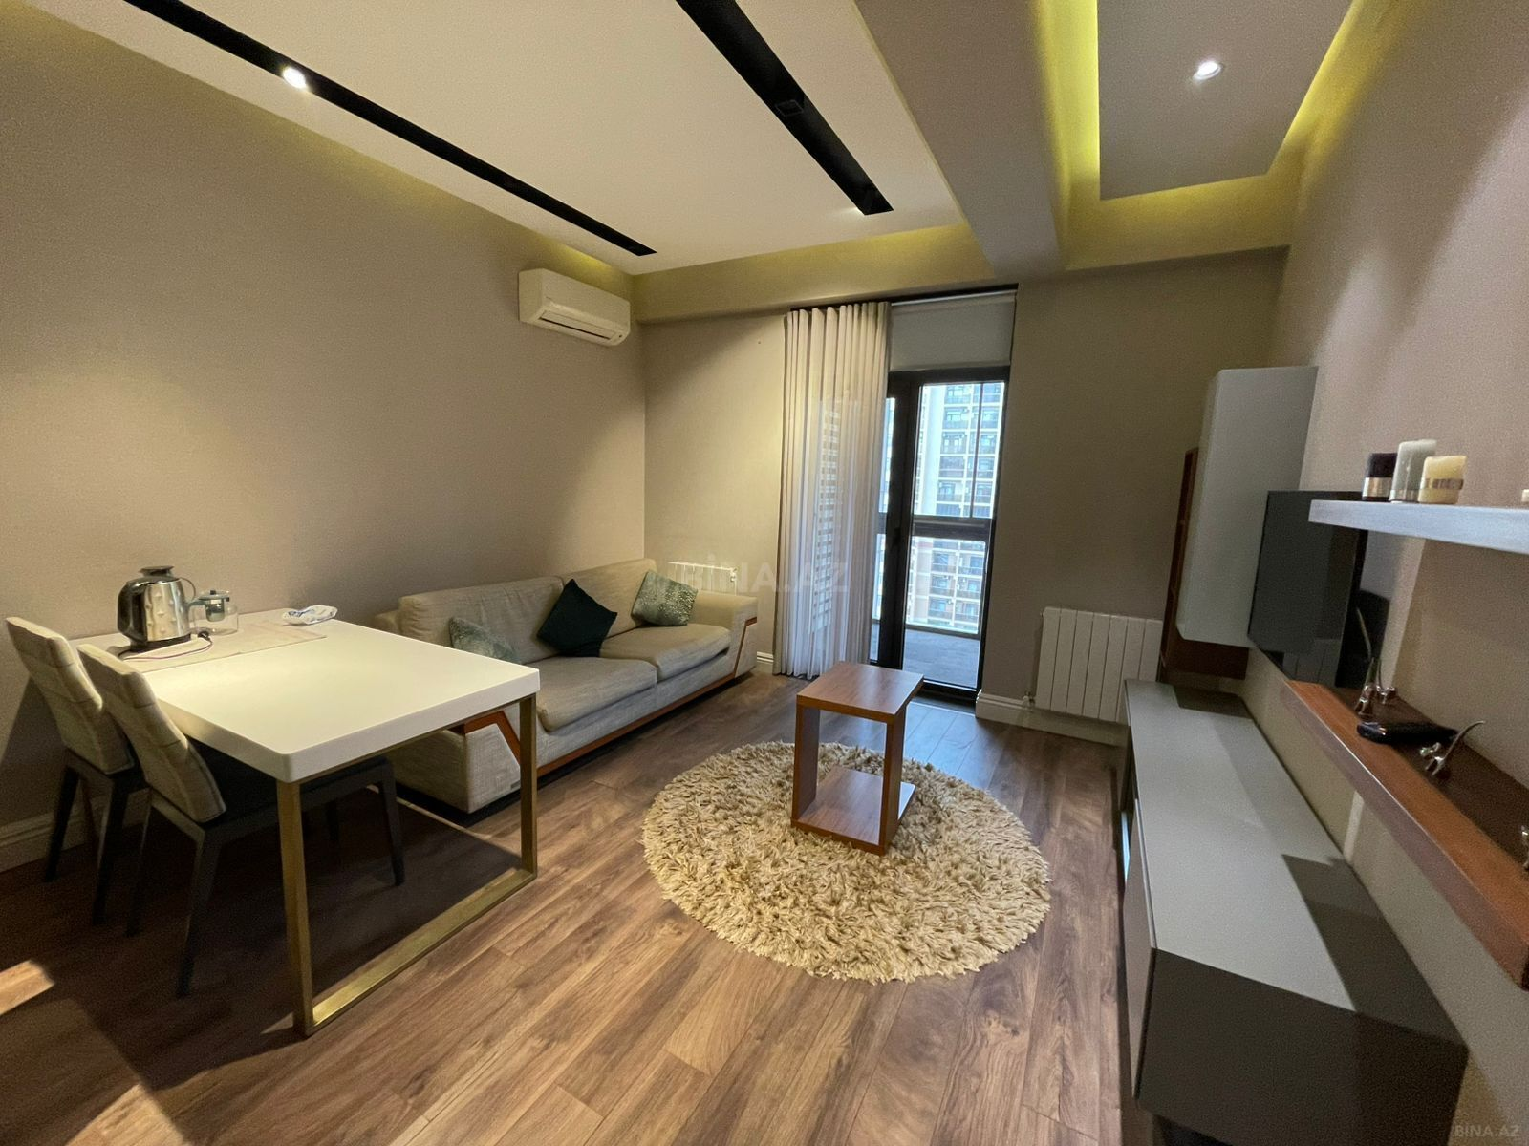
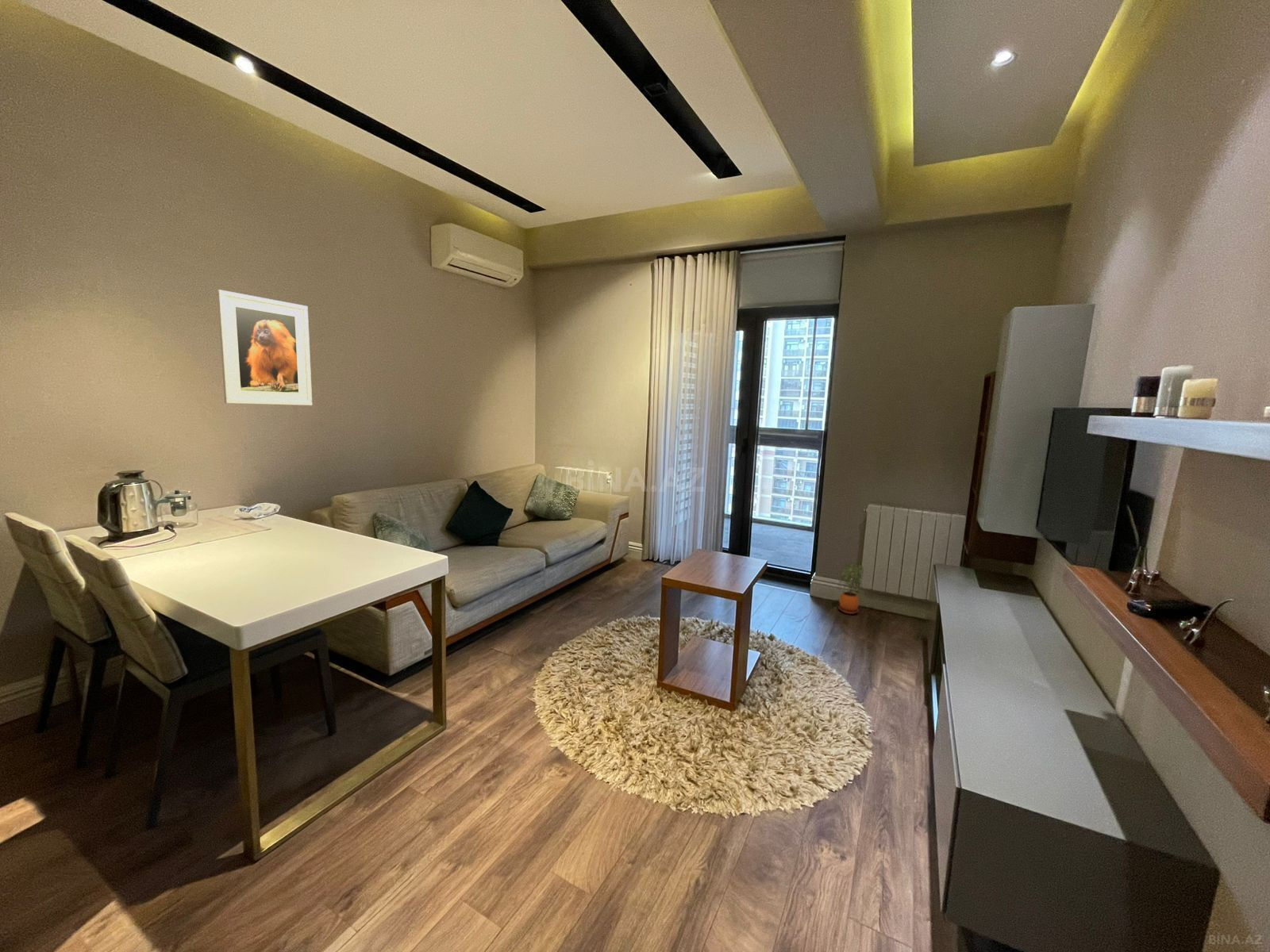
+ potted plant (850, 587)
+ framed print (267, 351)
